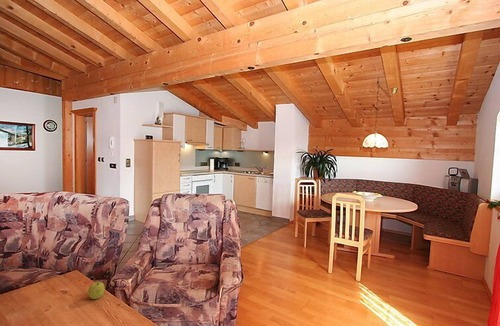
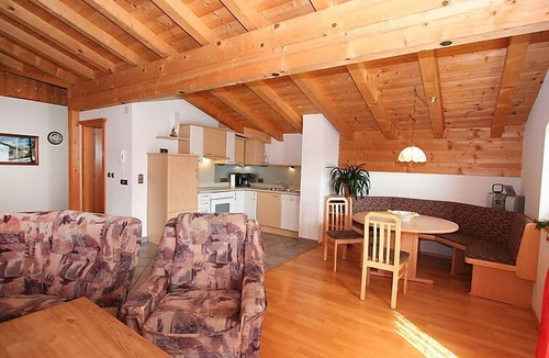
- fruit (96, 289)
